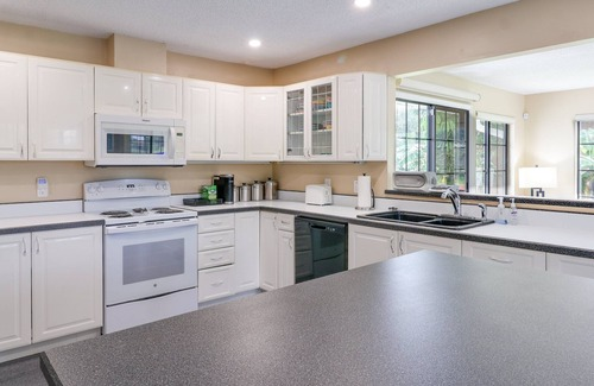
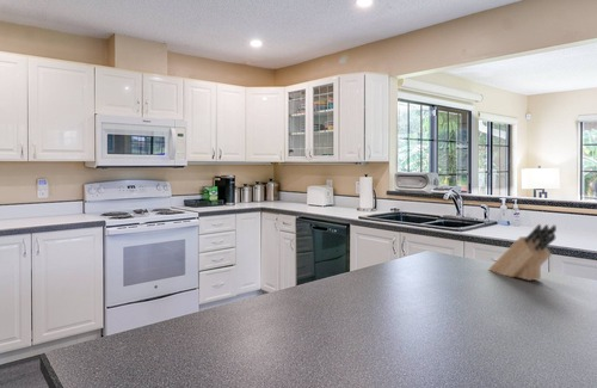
+ knife block (522, 248)
